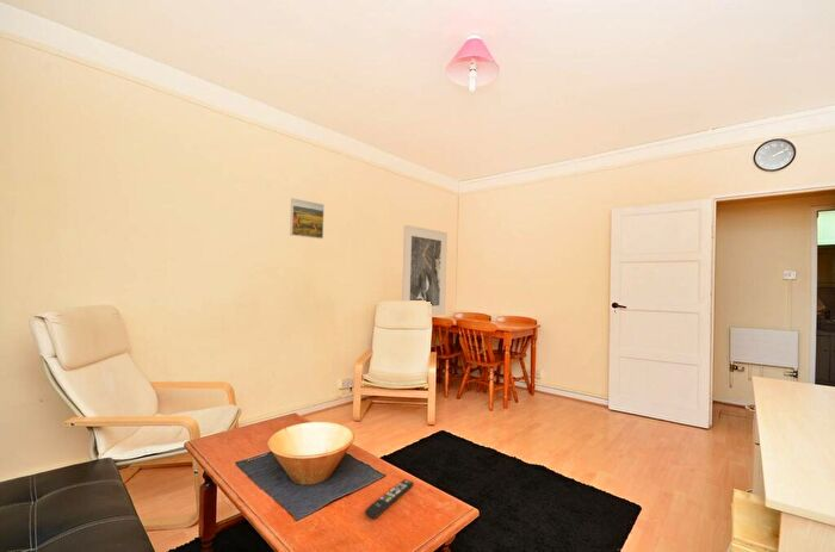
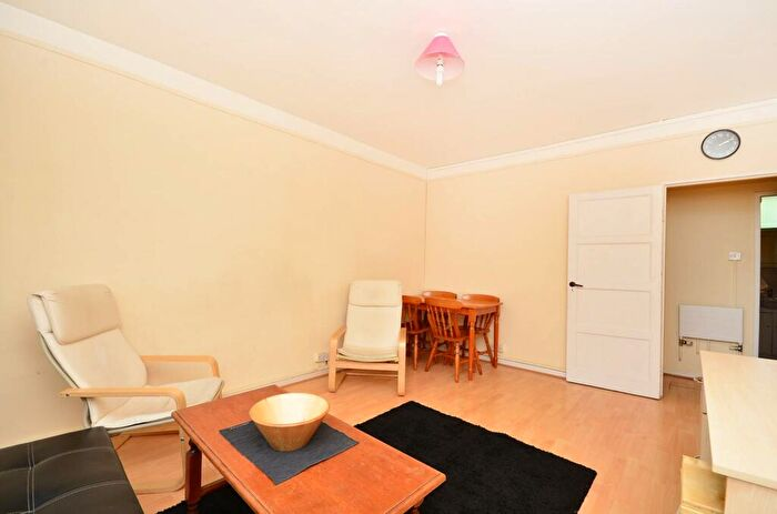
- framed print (307, 218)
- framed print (425, 272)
- remote control (390, 496)
